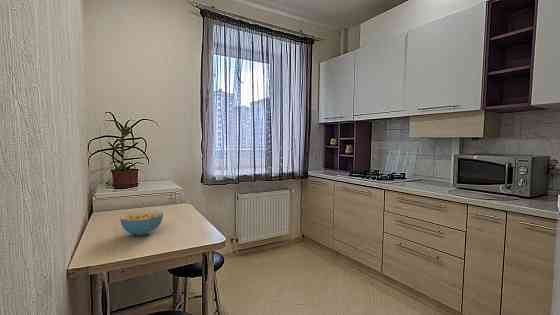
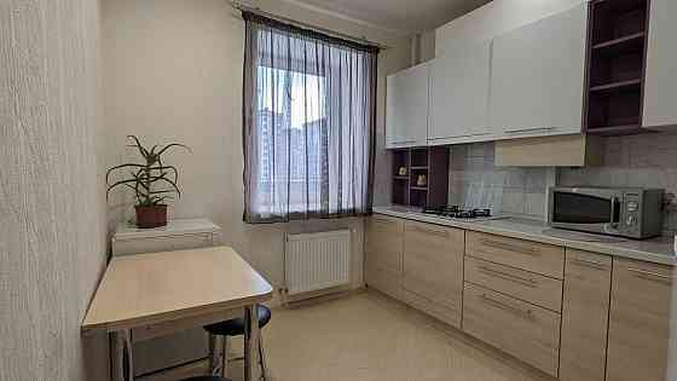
- cereal bowl (142, 224)
